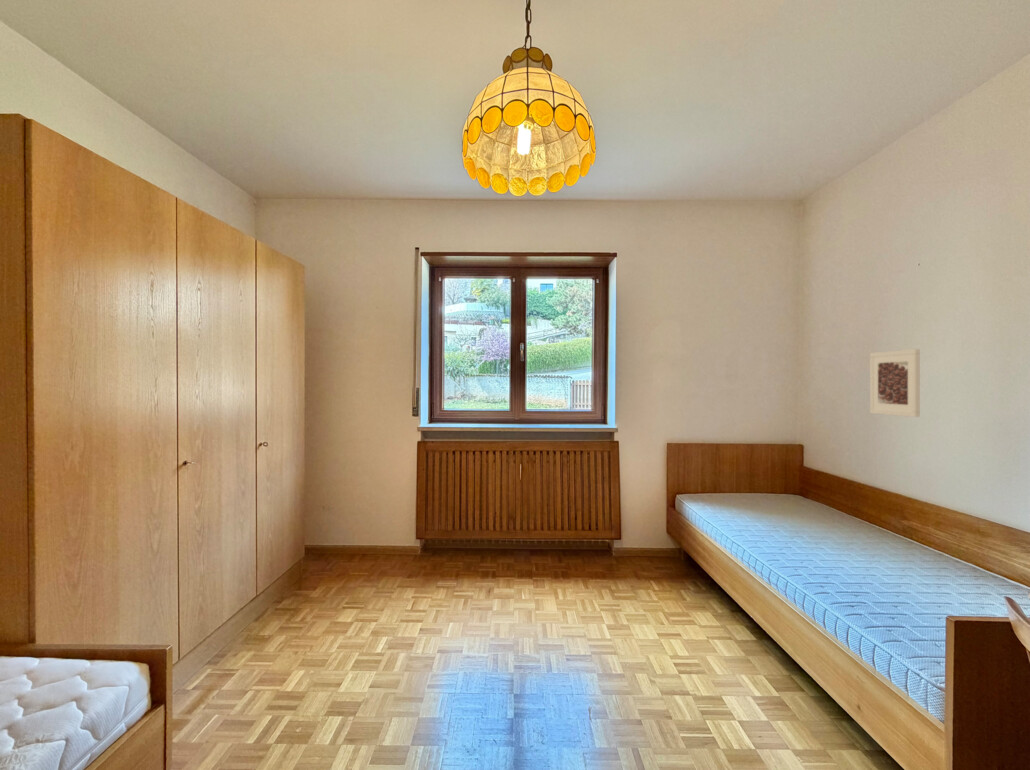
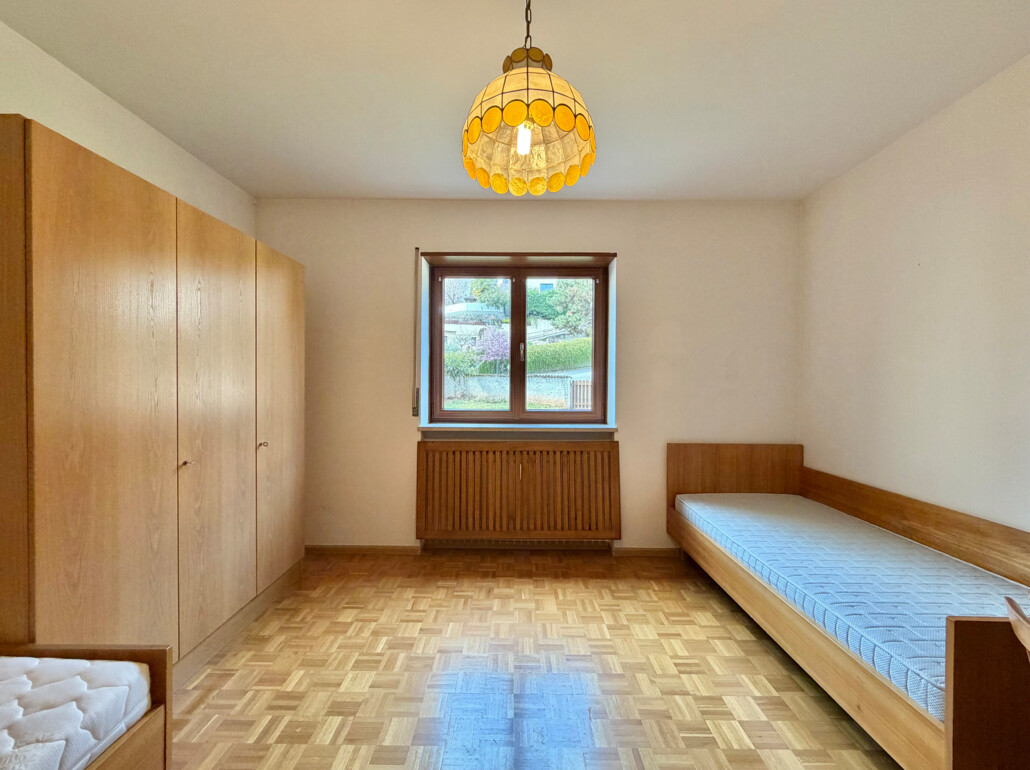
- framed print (893, 383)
